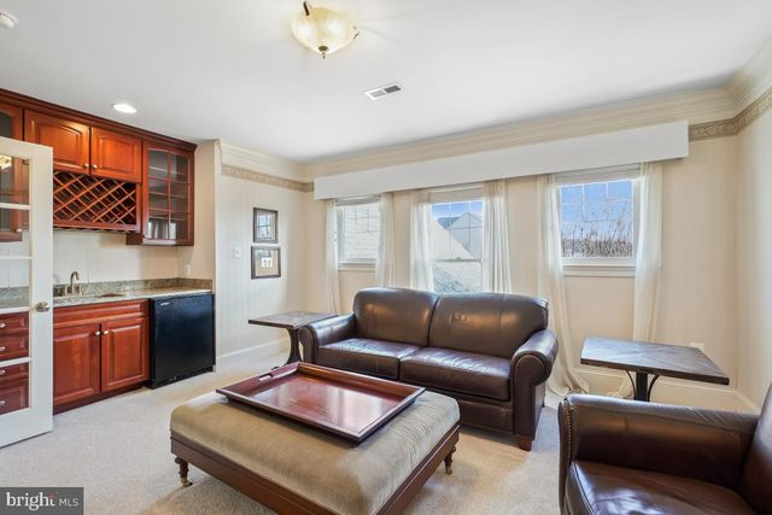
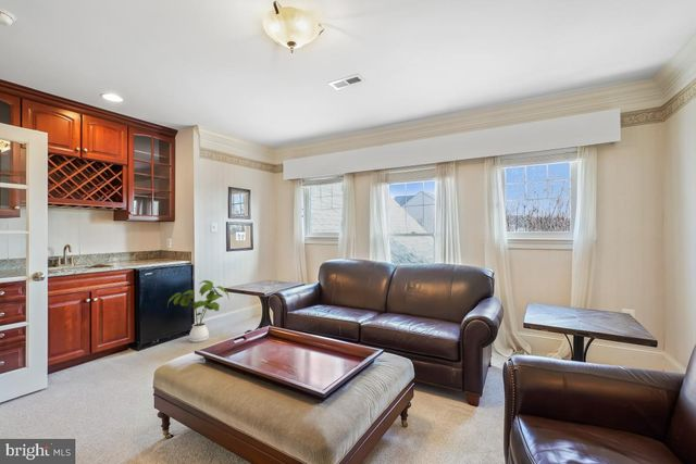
+ house plant (206, 310)
